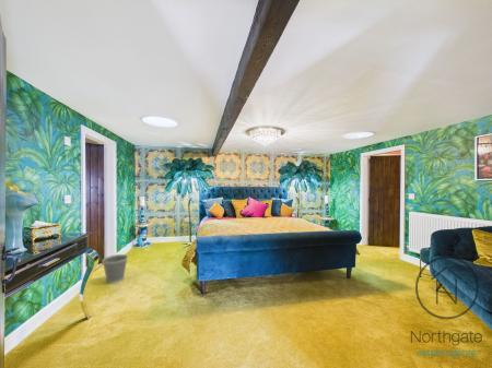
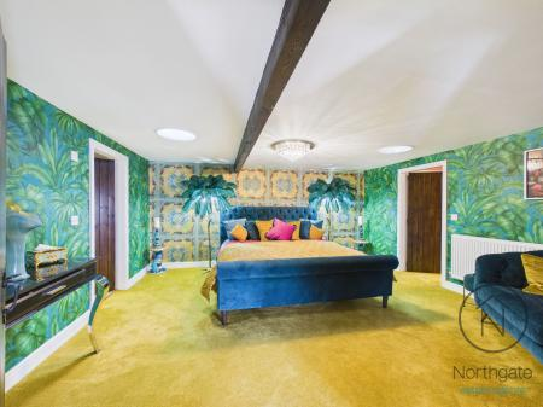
- wastebasket (115, 269)
